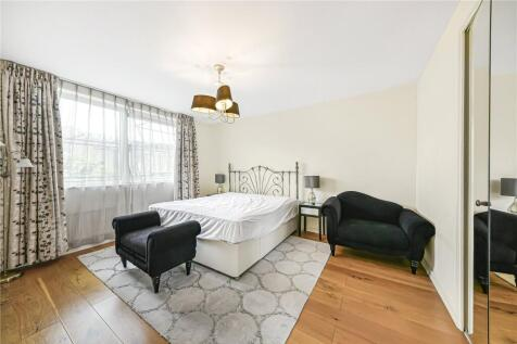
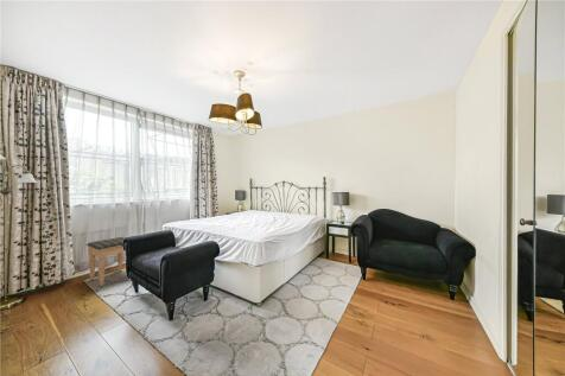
+ footstool (112, 254)
